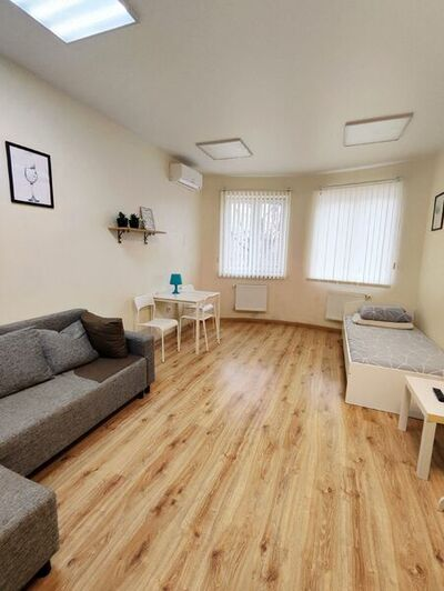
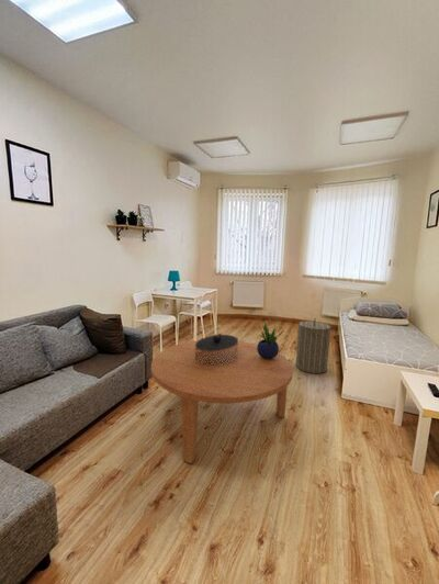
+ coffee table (216, 345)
+ potted plant (270, 339)
+ coffee table (221, 390)
+ laundry hamper (313, 342)
